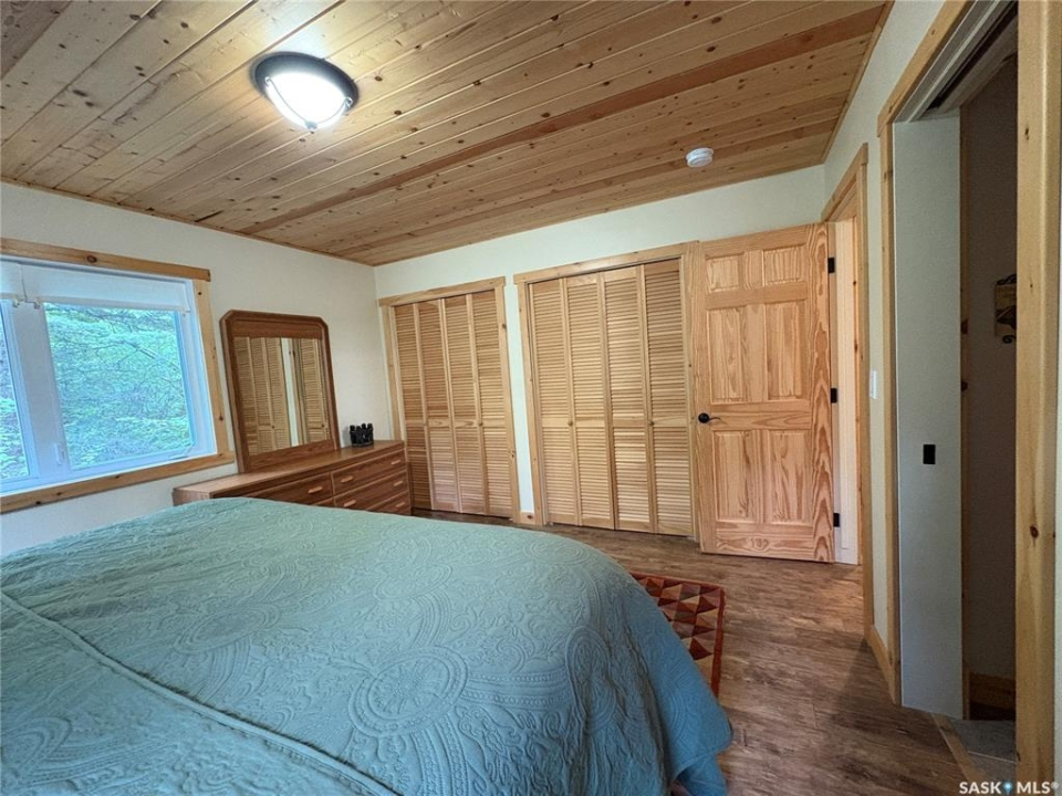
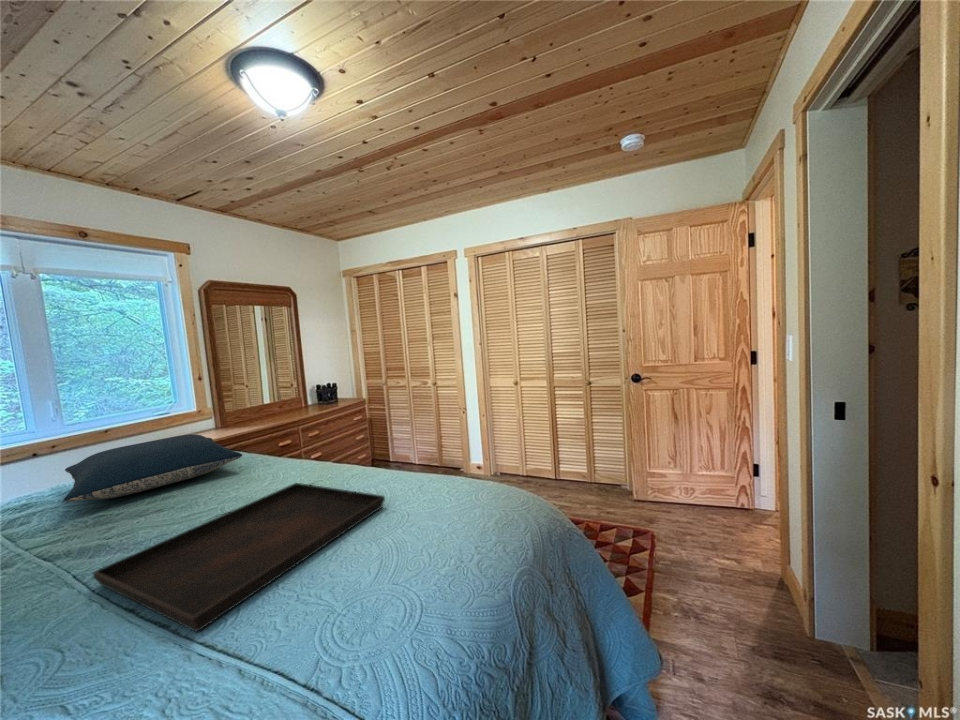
+ serving tray (262, 534)
+ pillow (155, 462)
